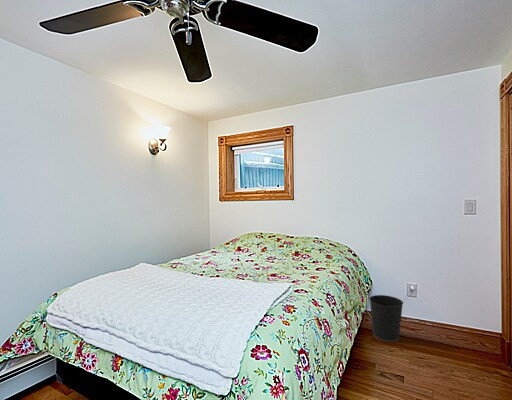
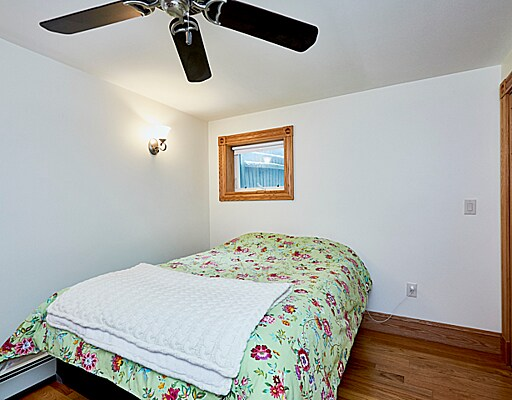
- wastebasket (385, 318)
